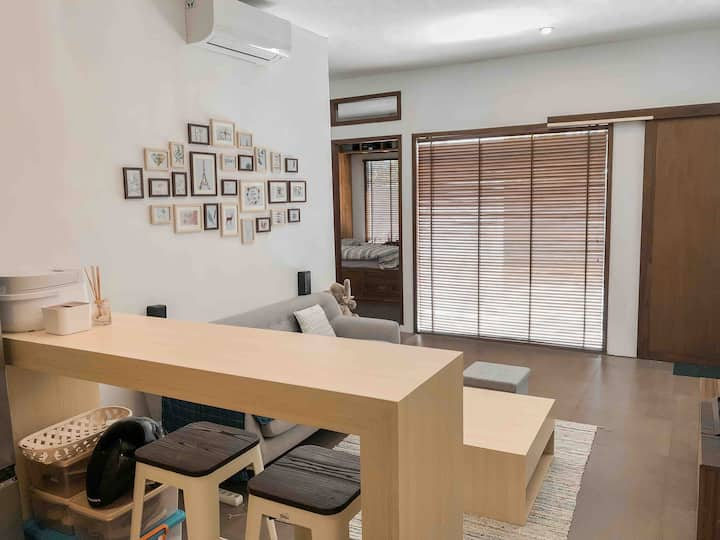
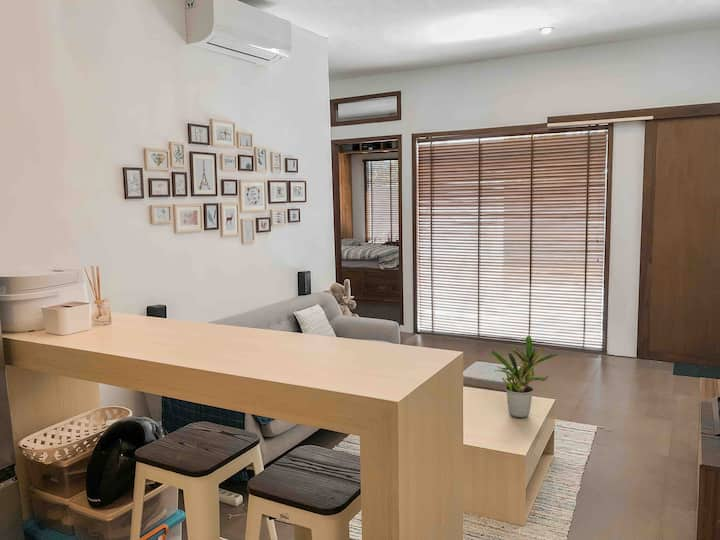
+ potted plant (523, 377)
